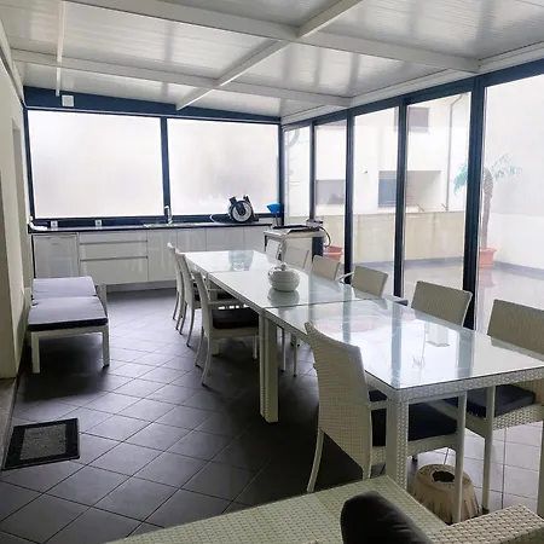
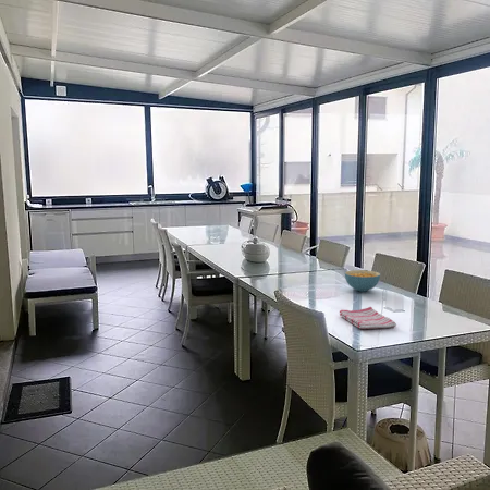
+ cereal bowl (362, 281)
+ dish towel (366, 317)
